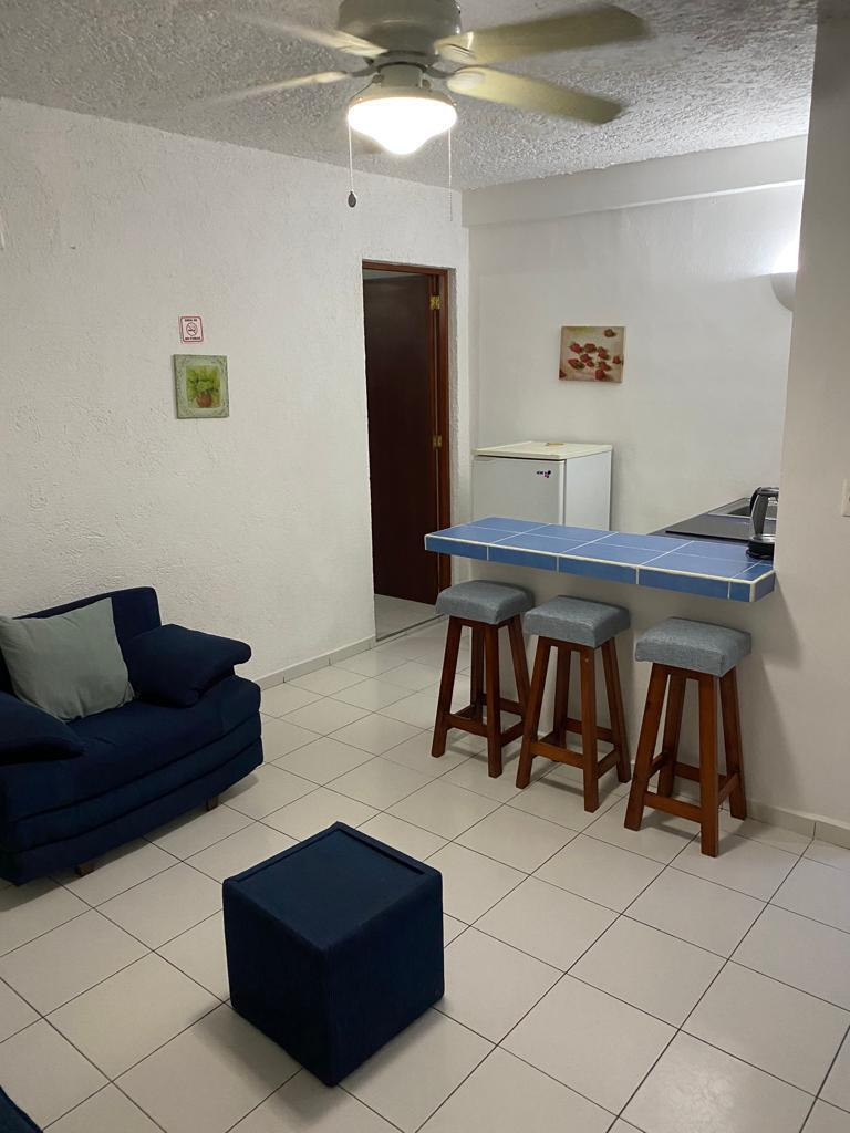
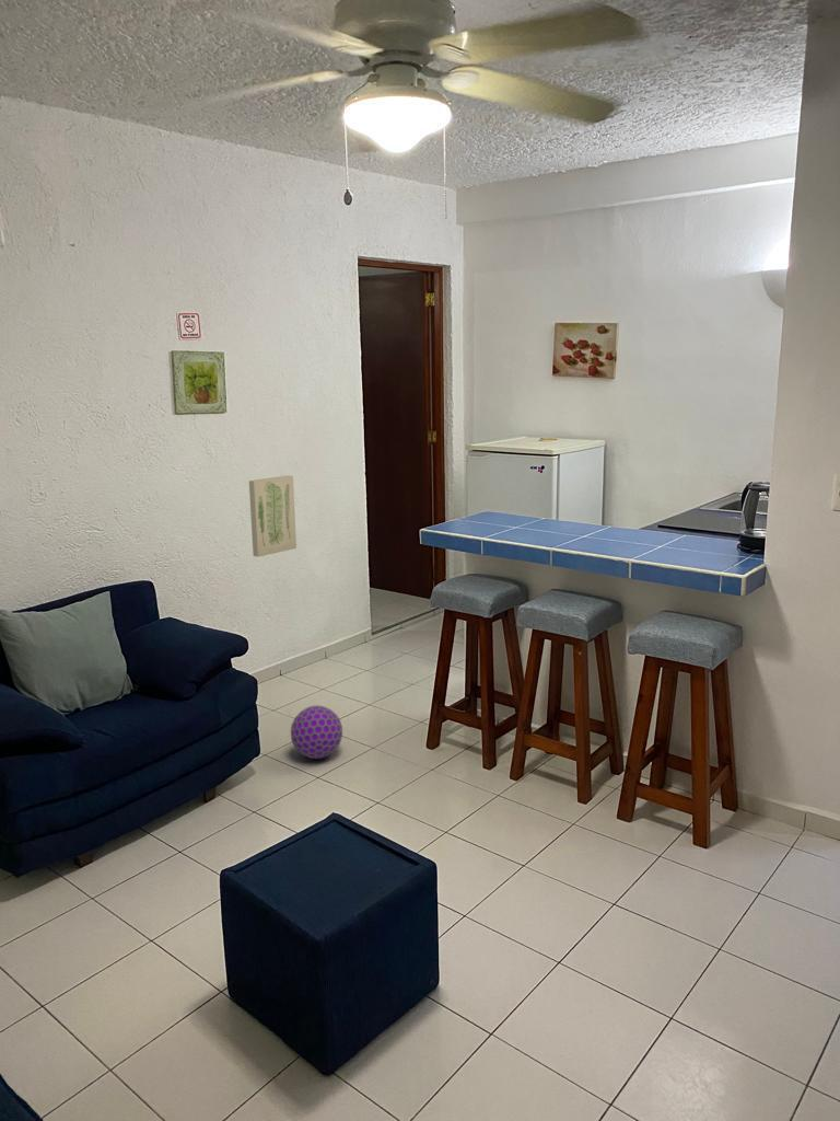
+ wall art (272, 515)
+ ball (316, 731)
